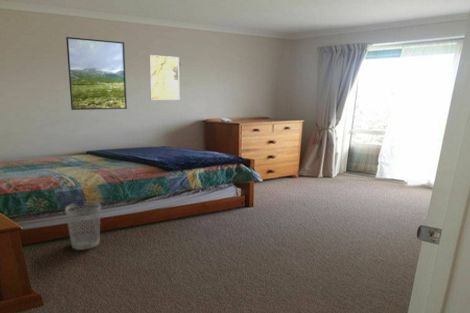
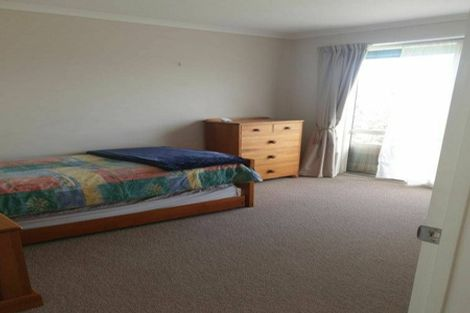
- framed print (98, 75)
- wastebasket (84, 225)
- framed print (164, 78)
